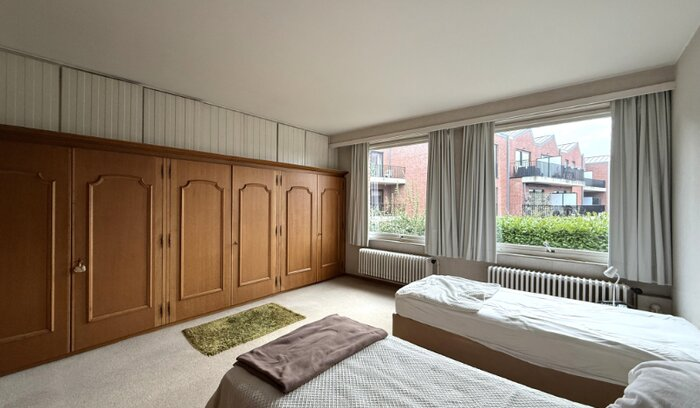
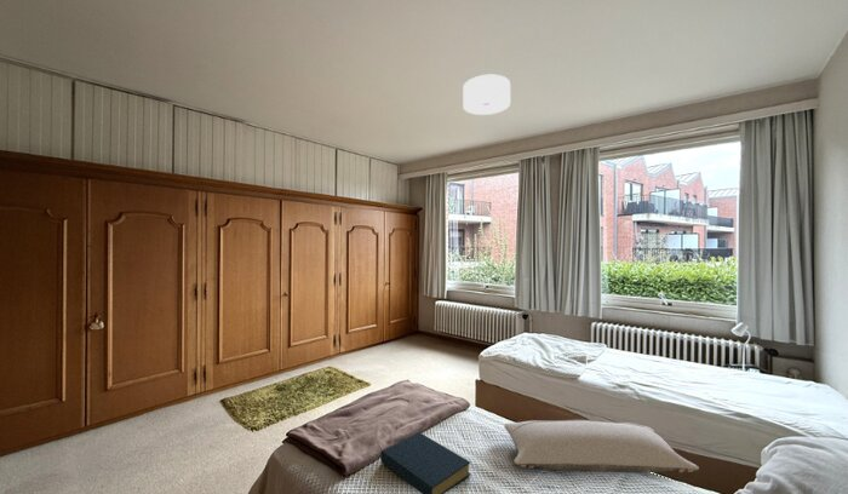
+ ceiling light (486, 96)
+ hardback book (424, 463)
+ pillow (589, 442)
